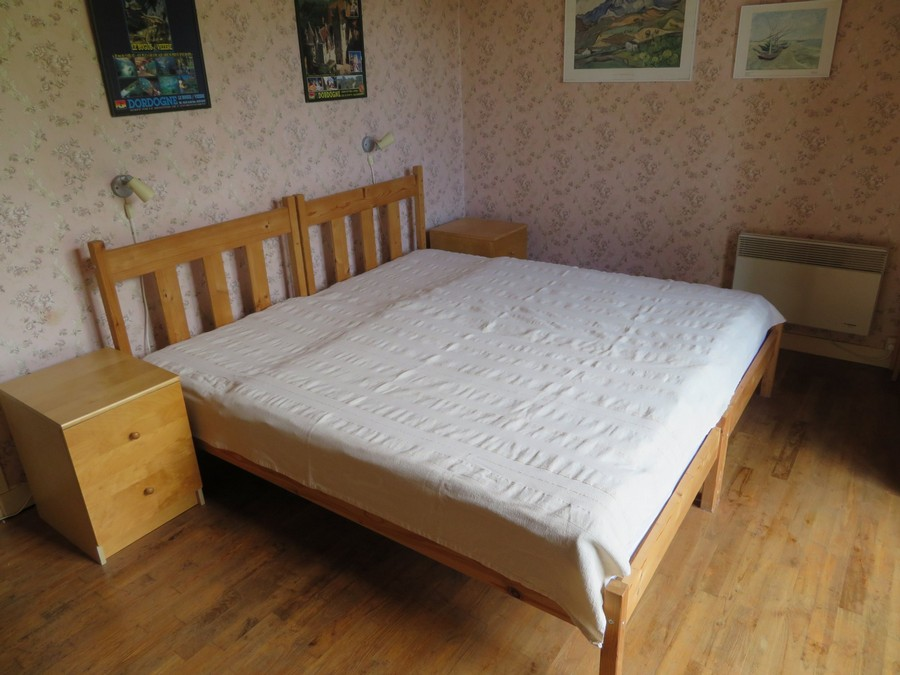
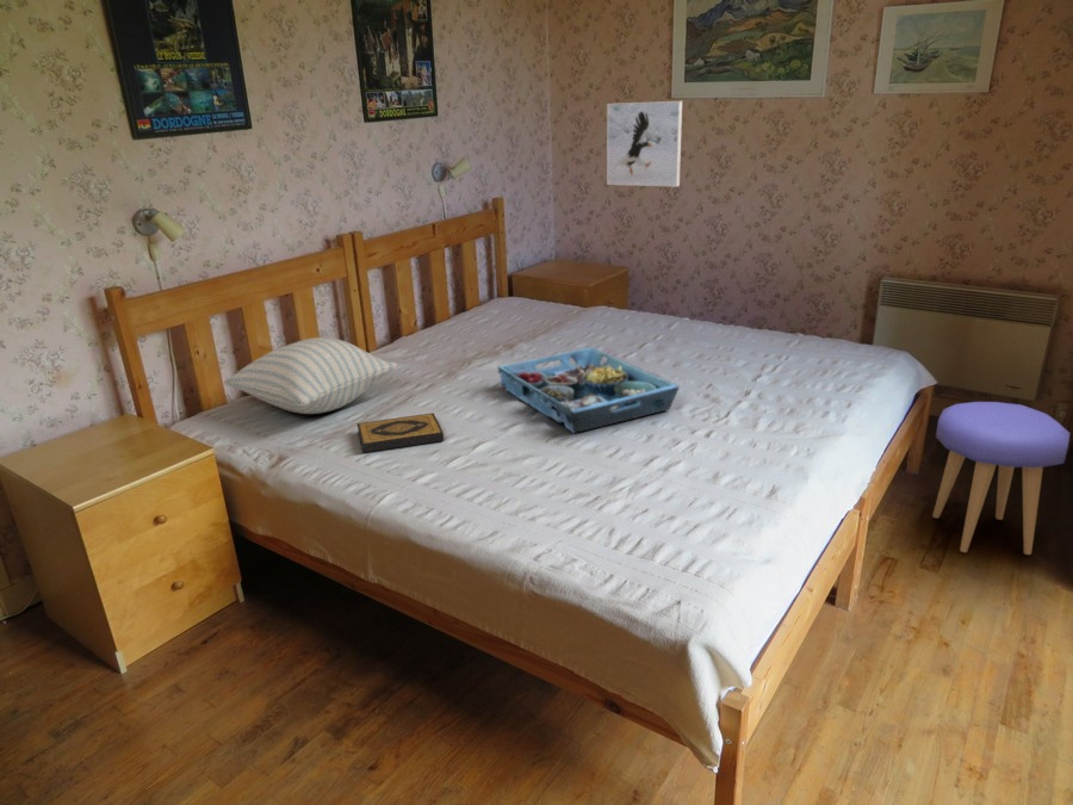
+ pillow (311, 374)
+ serving tray (584, 384)
+ hardback book (399, 432)
+ stool (991, 477)
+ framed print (643, 144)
